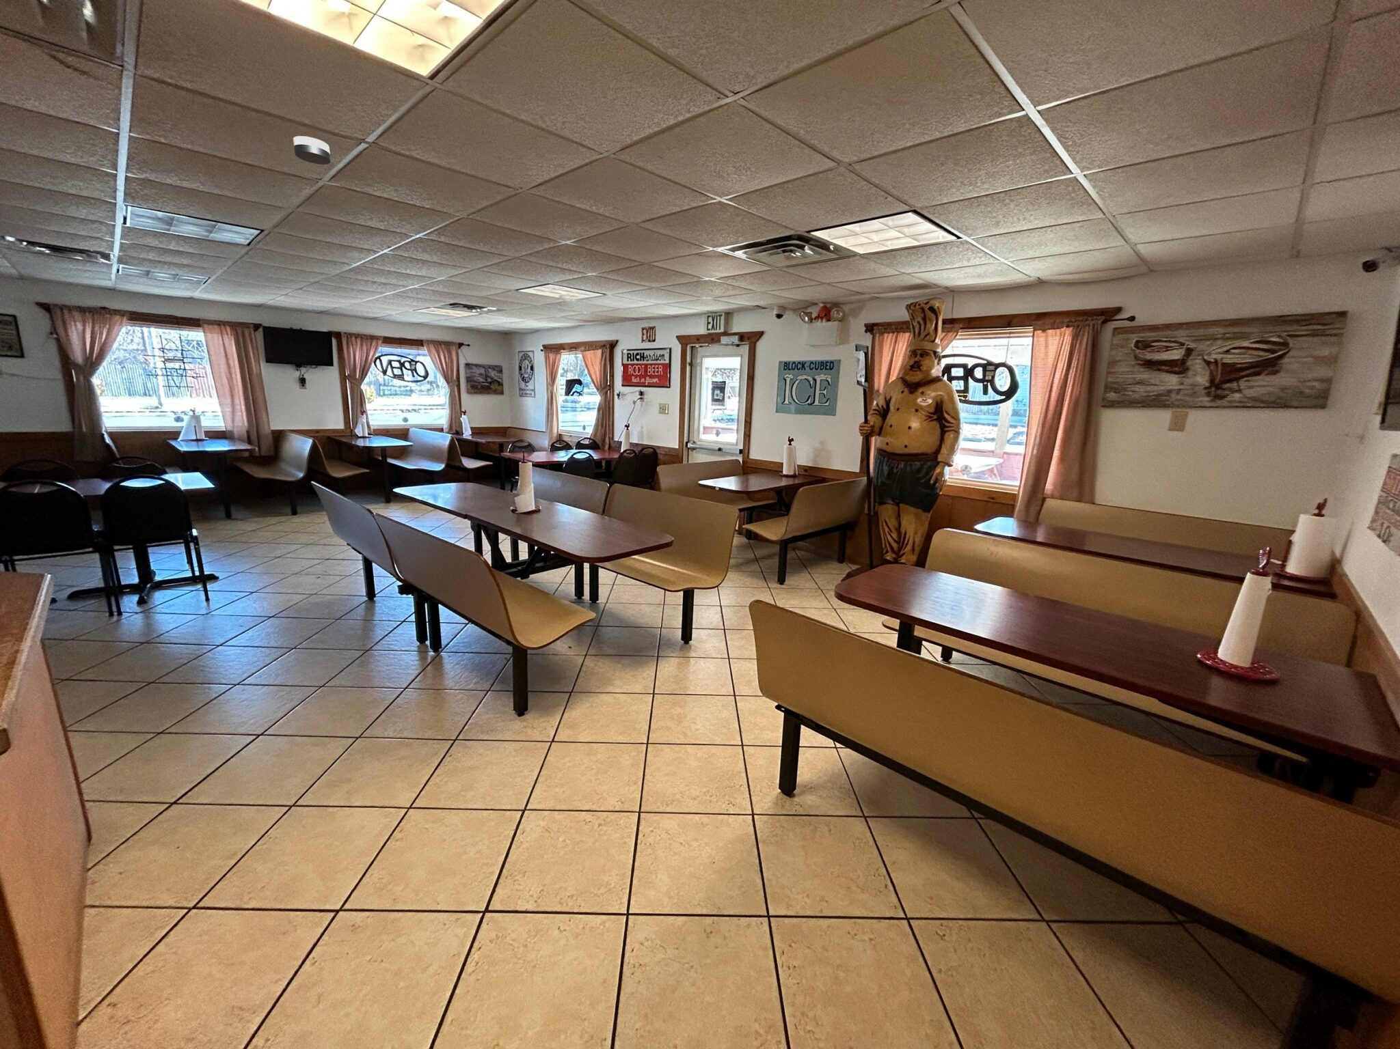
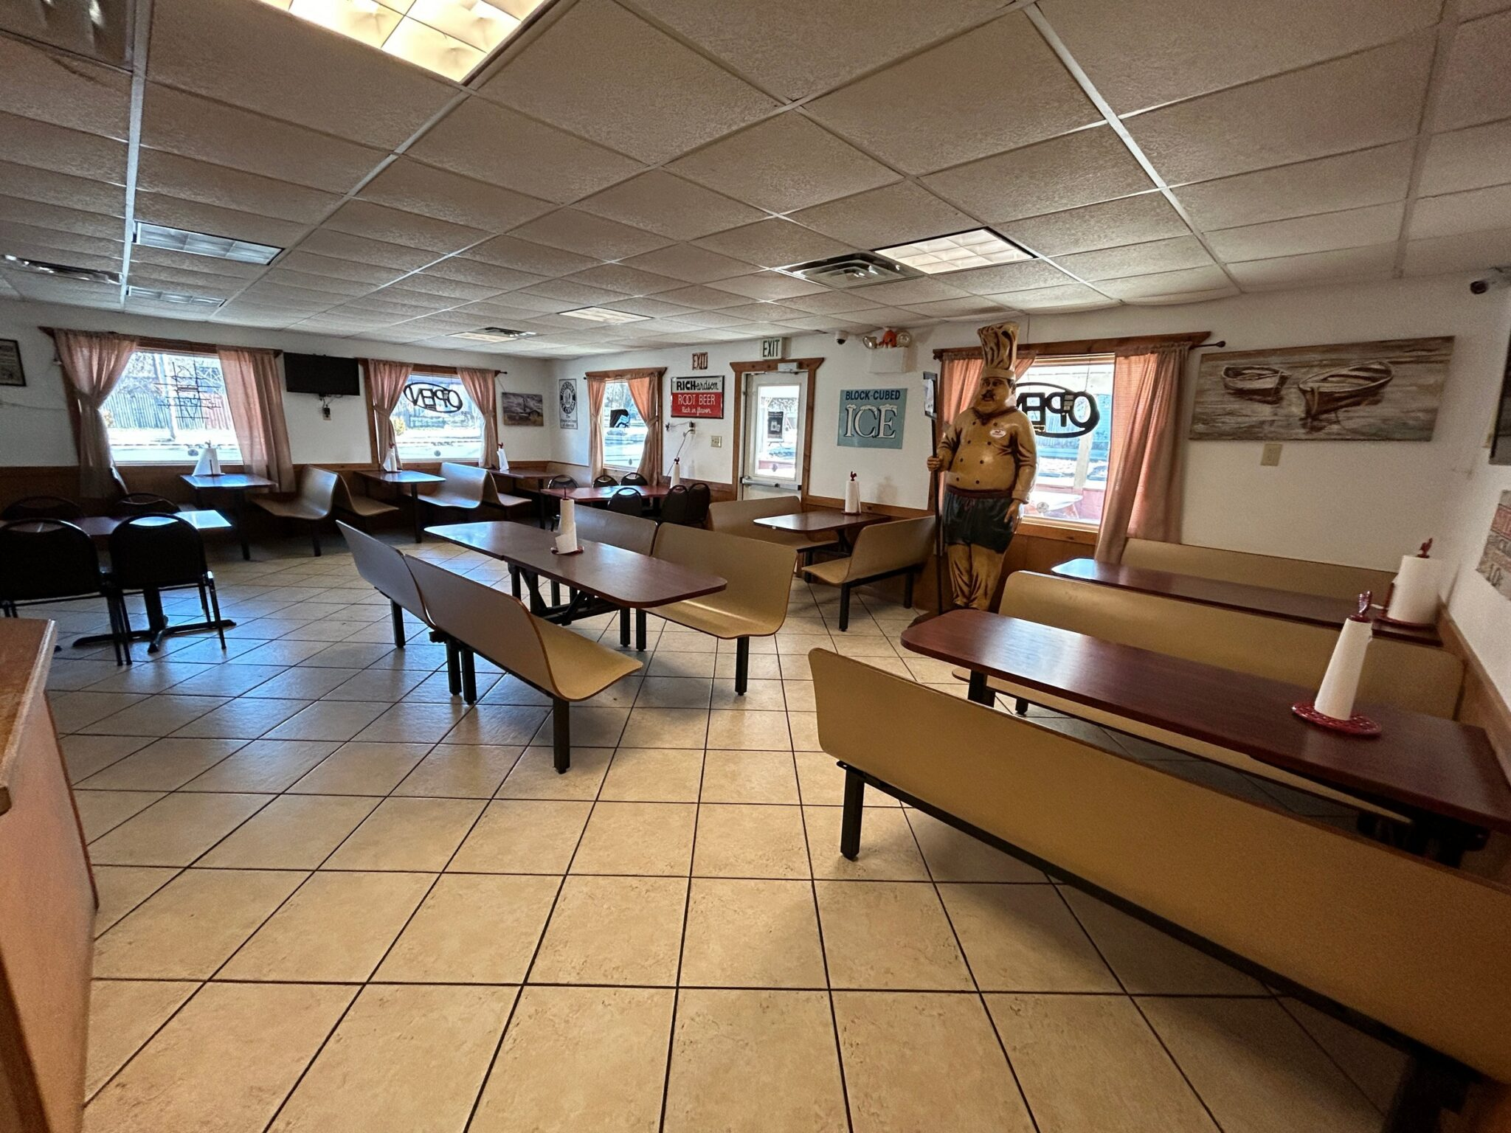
- smoke detector (312, 150)
